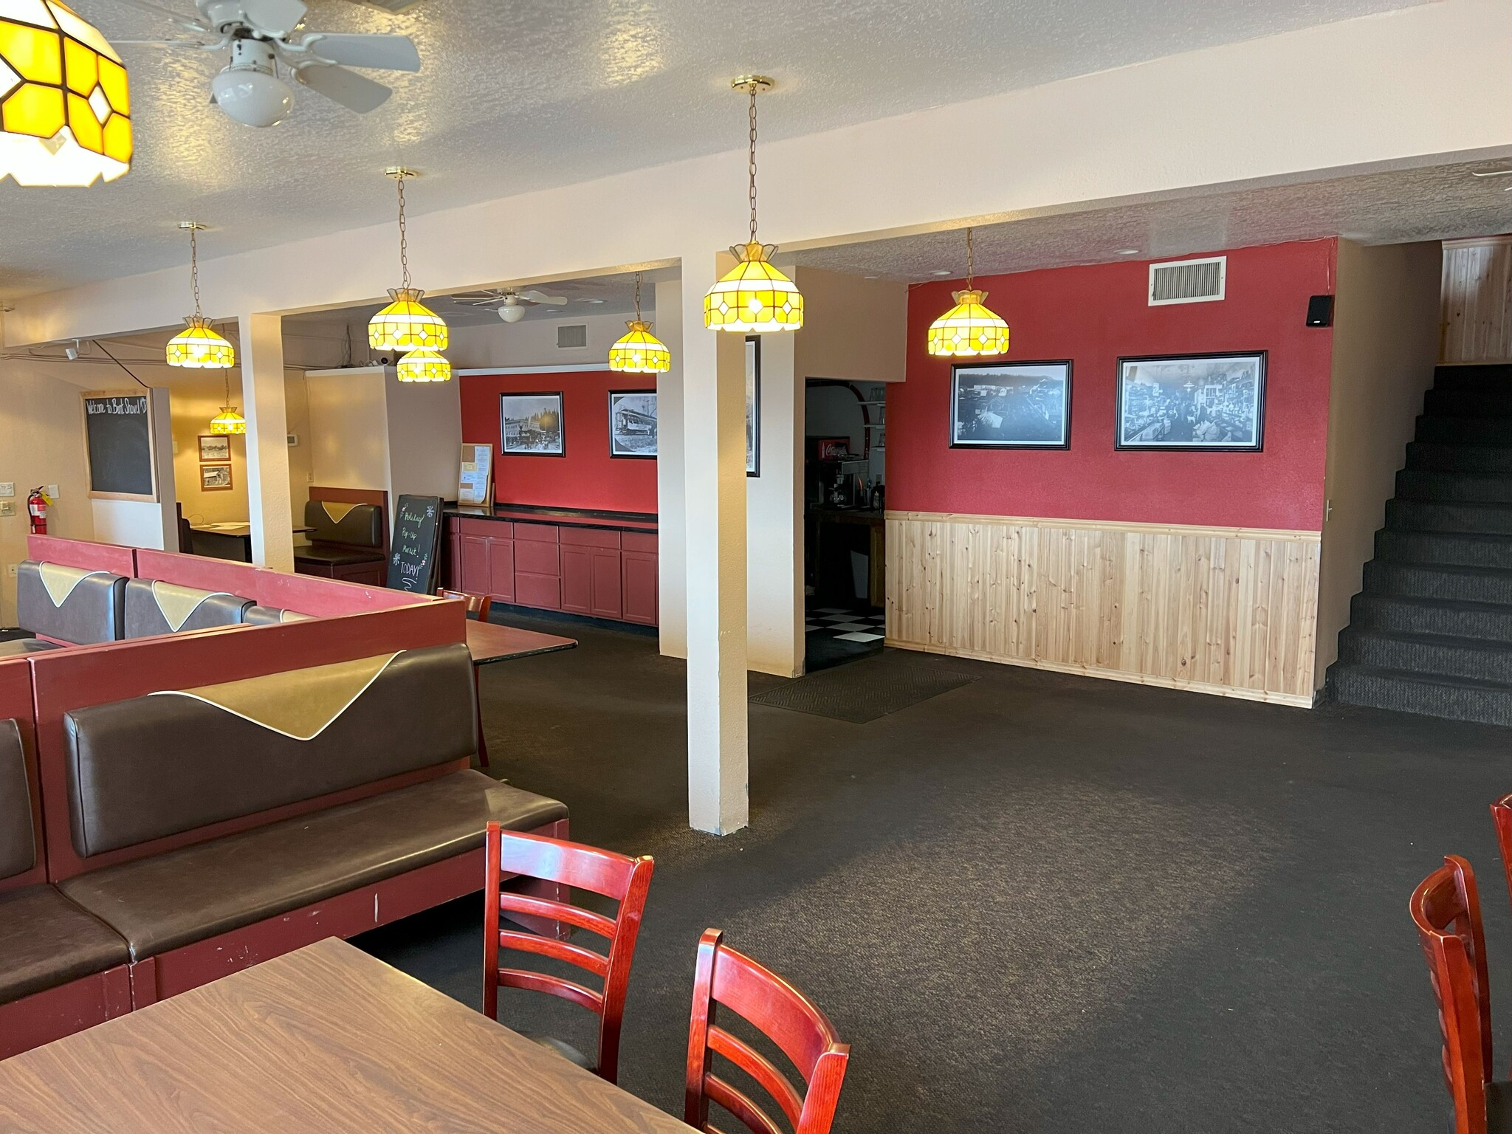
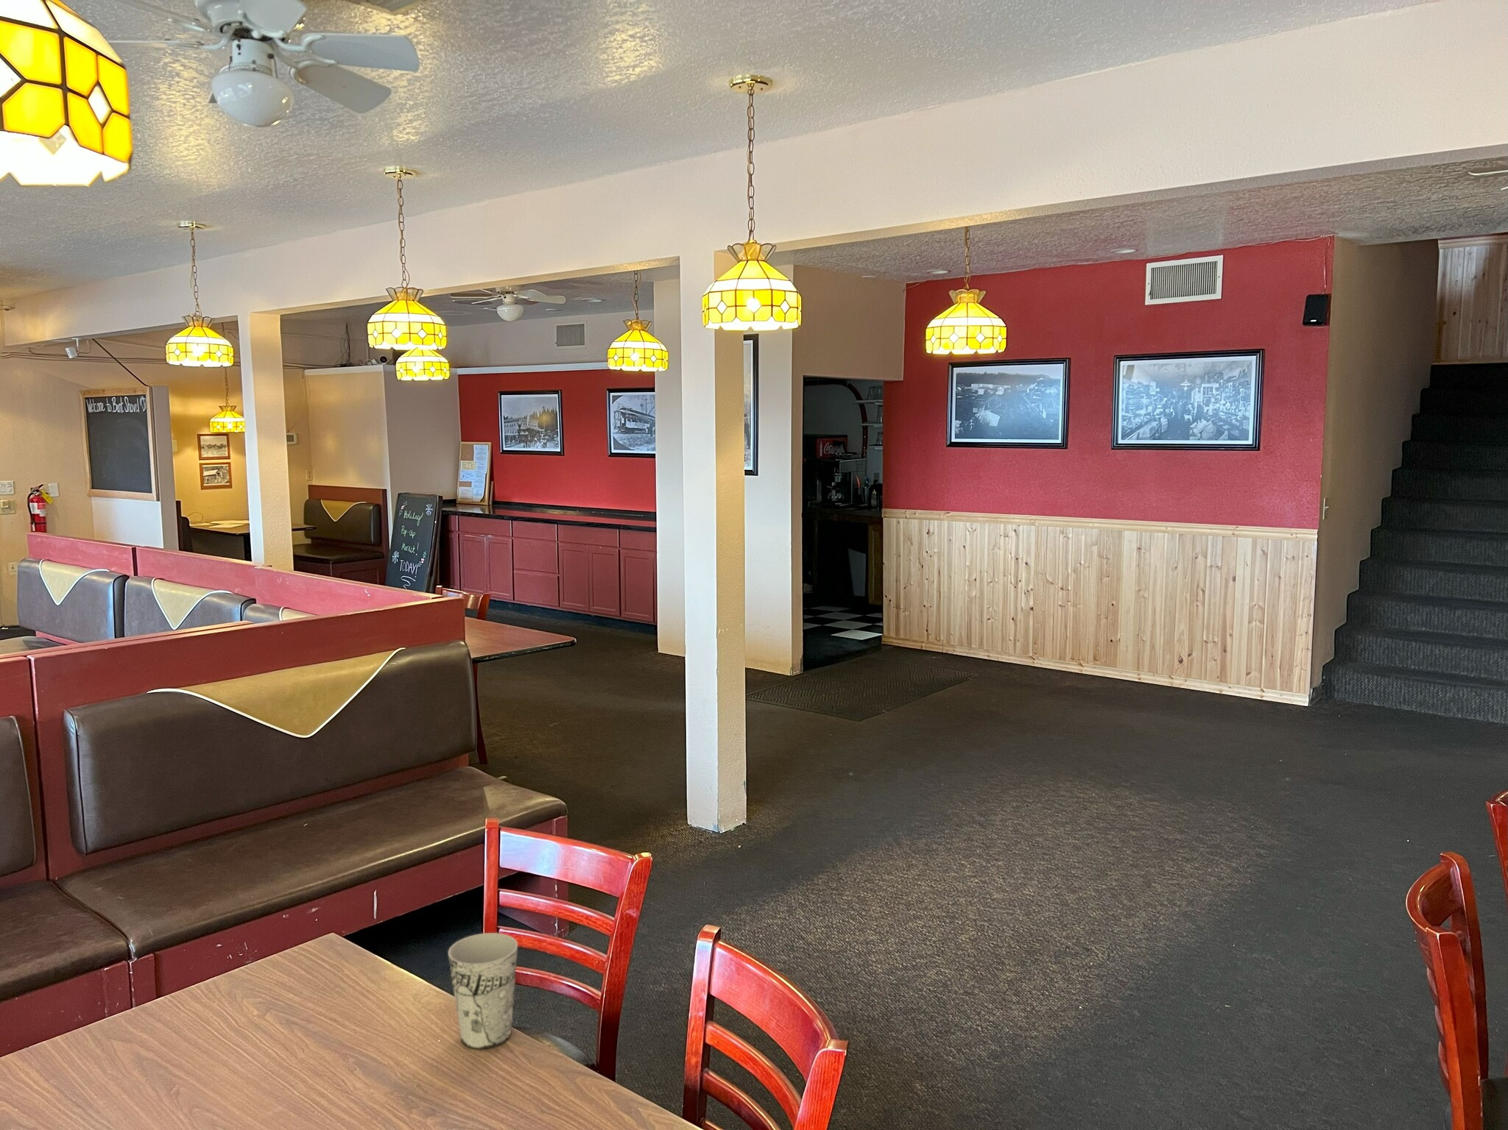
+ cup (484, 991)
